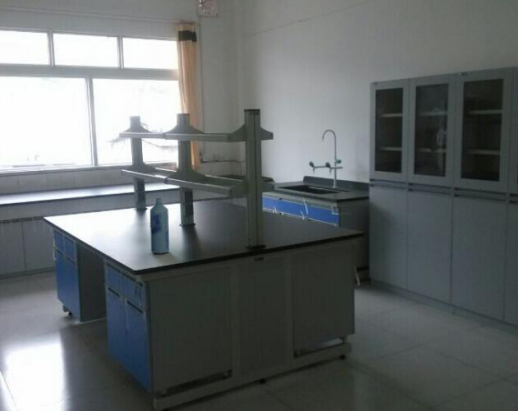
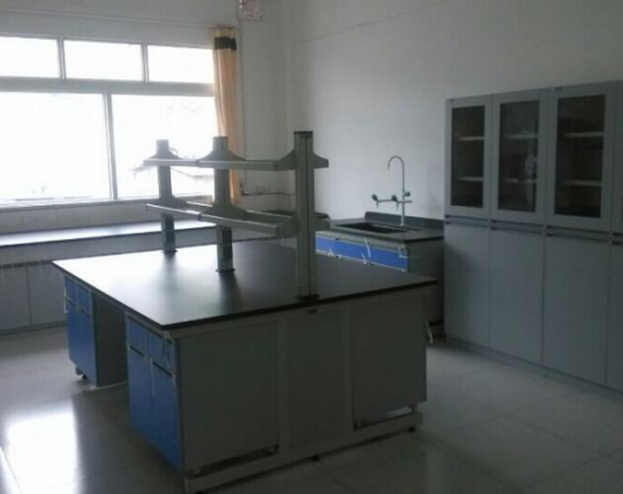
- bottle (159, 225)
